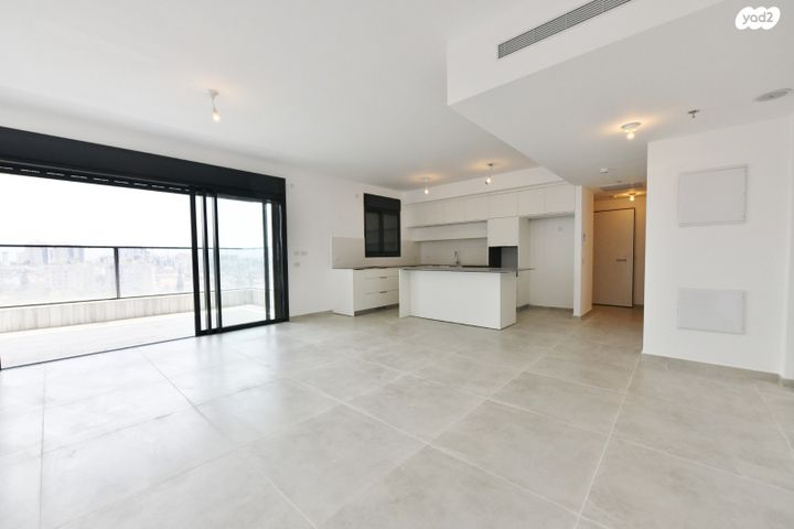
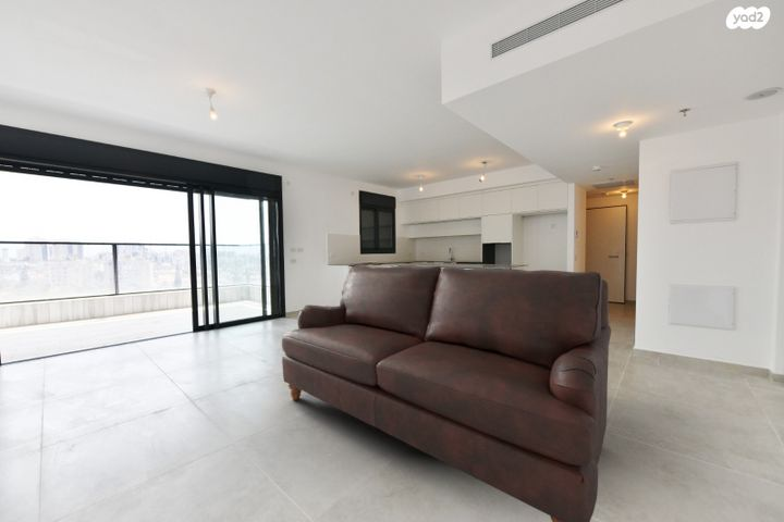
+ sofa (427, 341)
